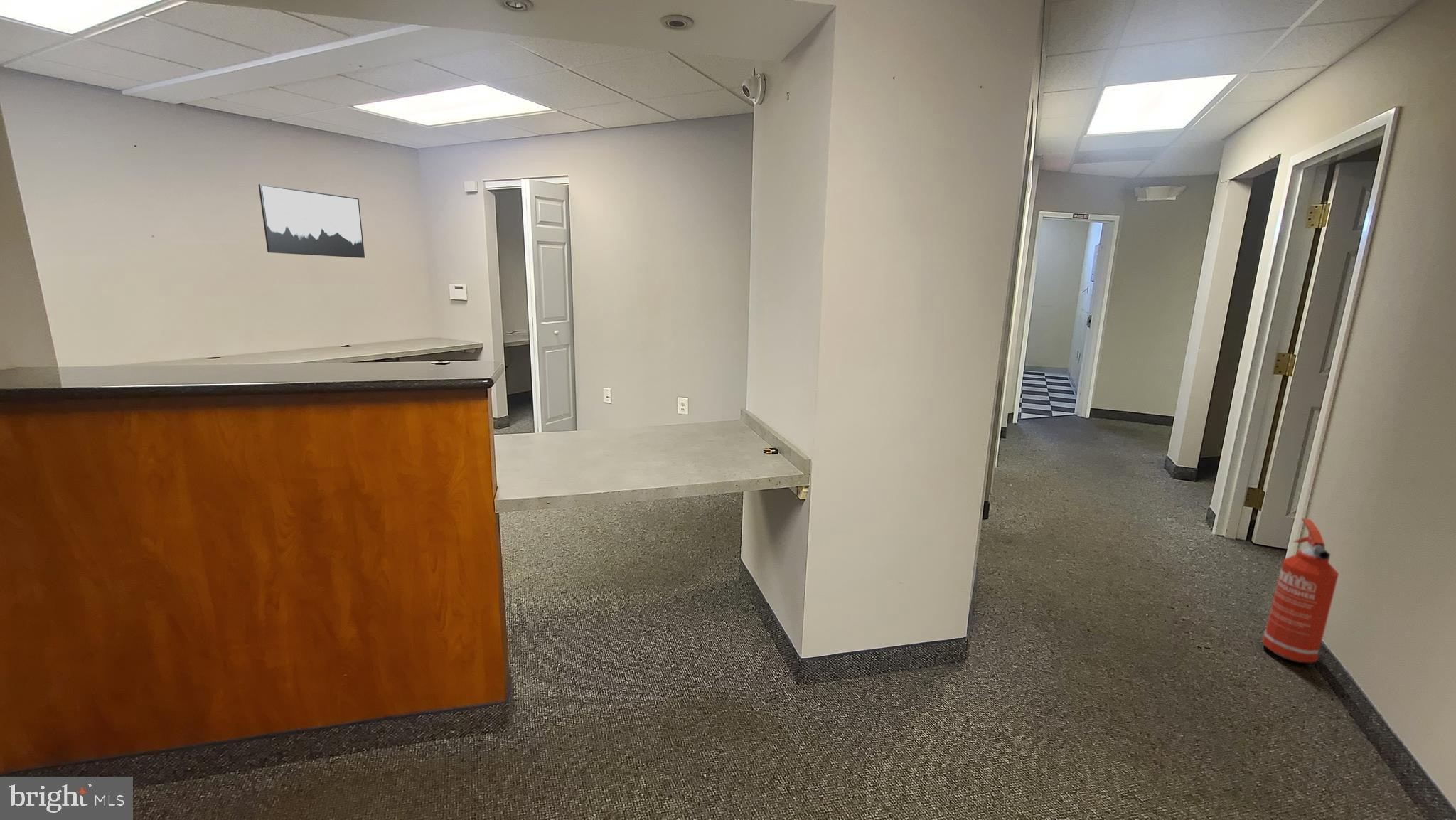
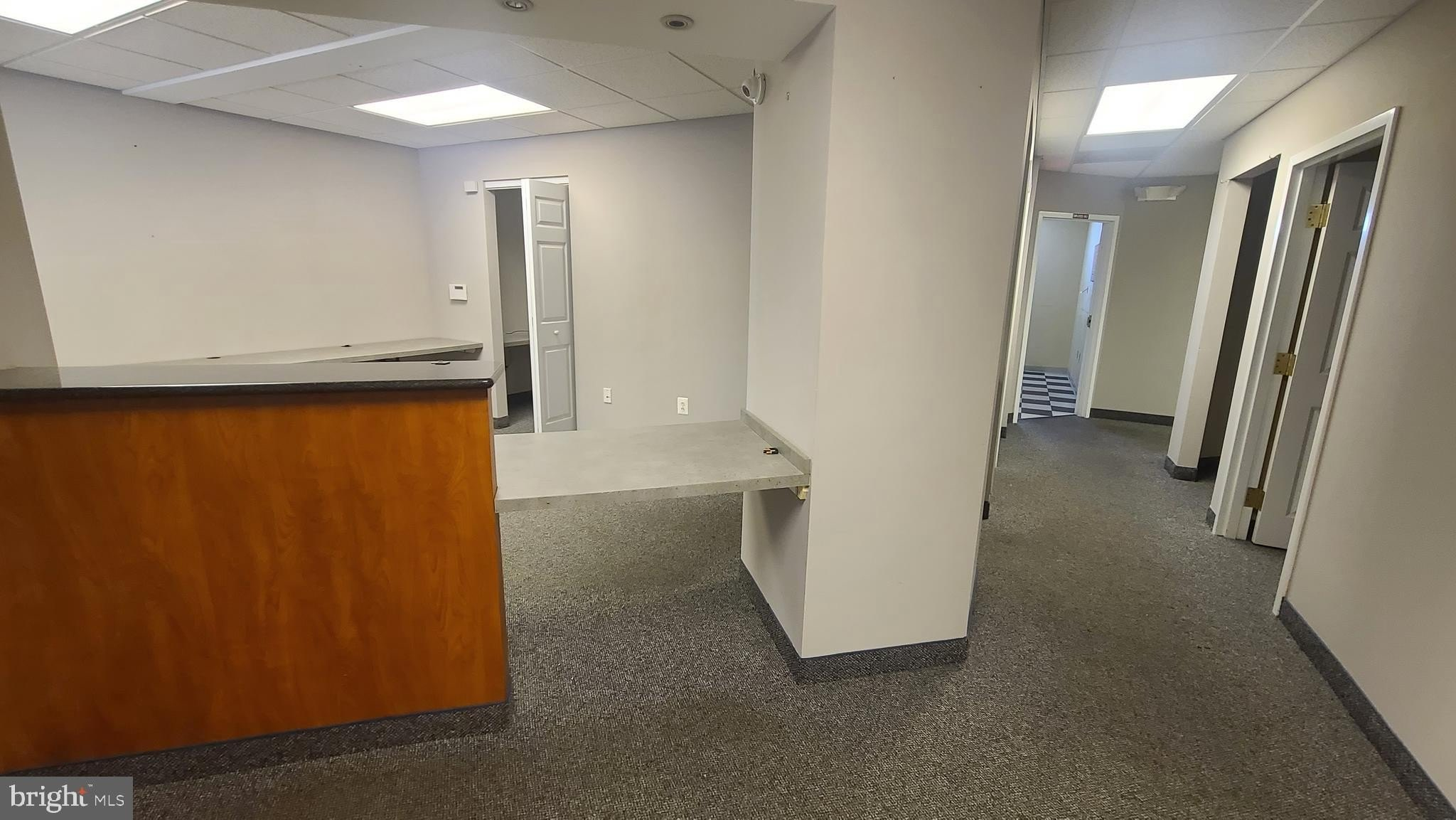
- wall art (316, 224)
- fire extinguisher (1299, 589)
